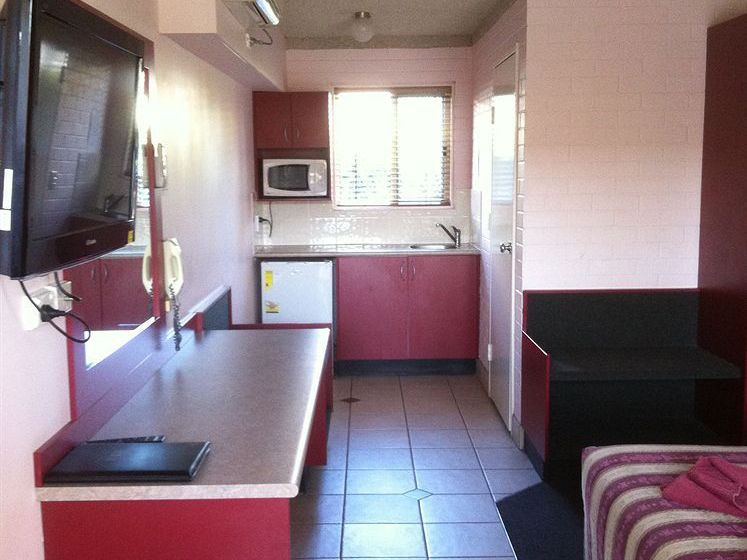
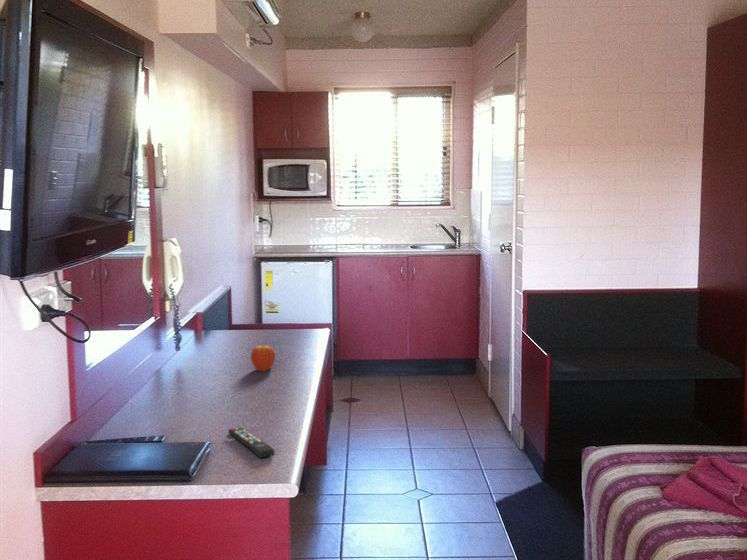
+ fruit (263, 356)
+ remote control (250, 441)
